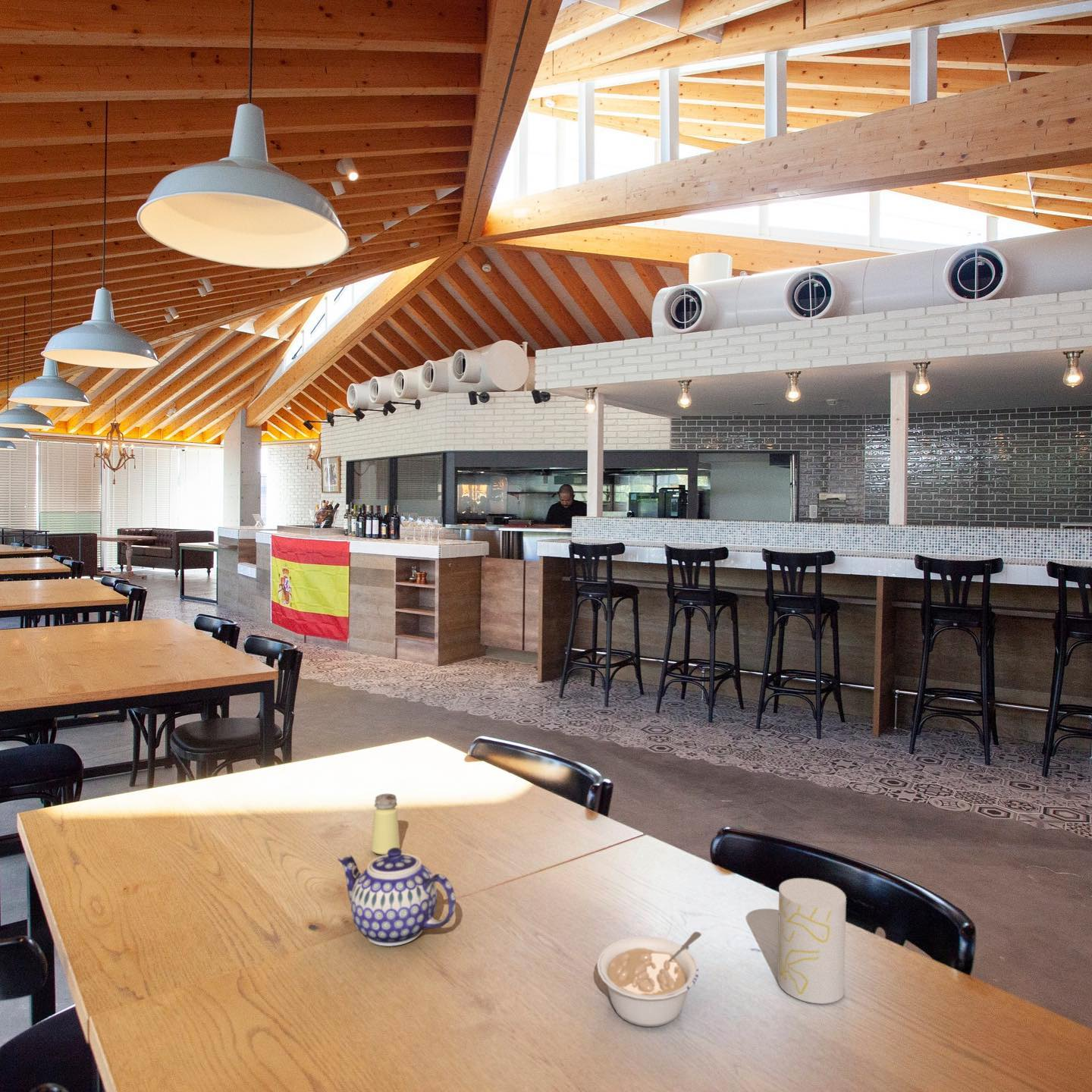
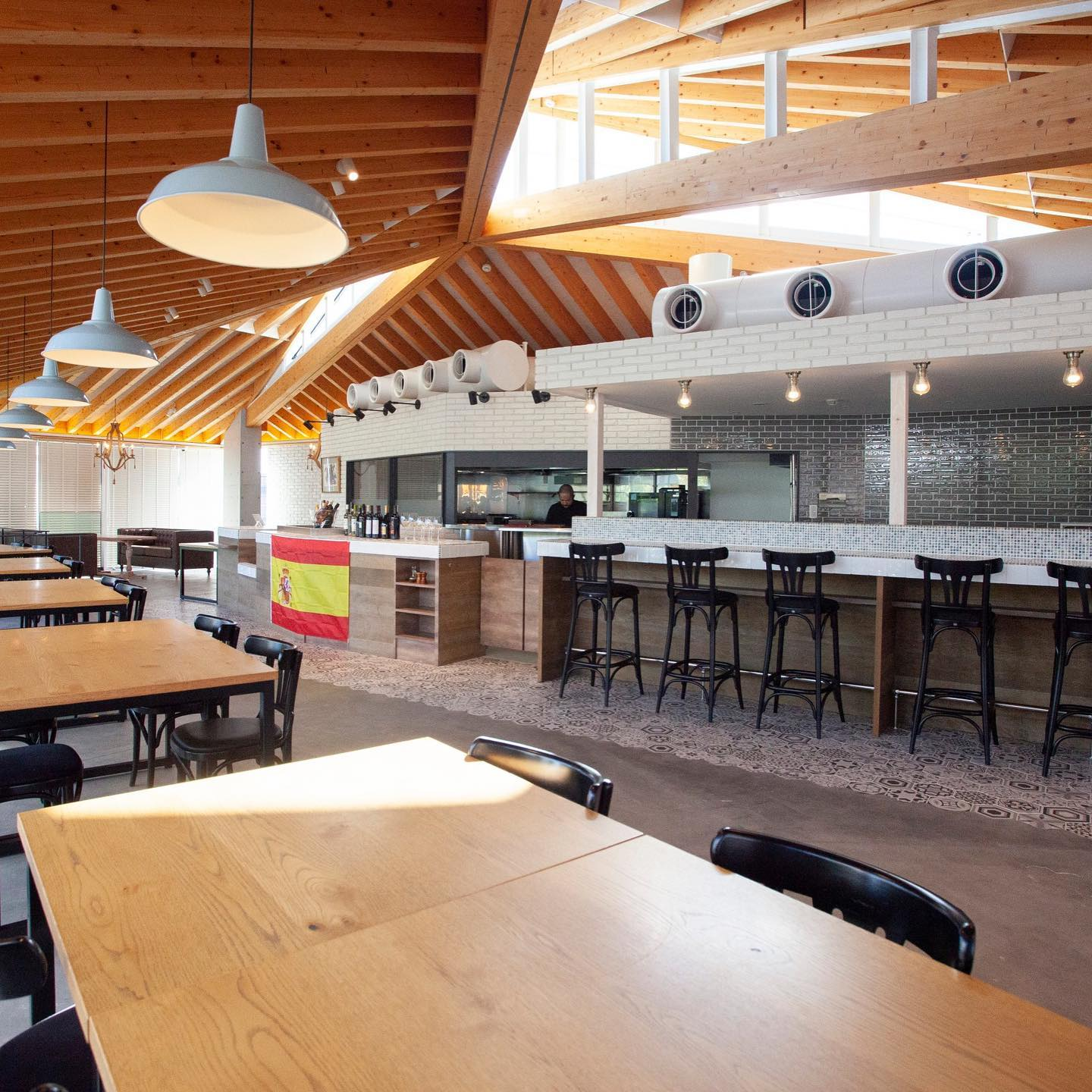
- teapot (394, 890)
- cup (811, 938)
- saltshaker (385, 822)
- legume (648, 977)
